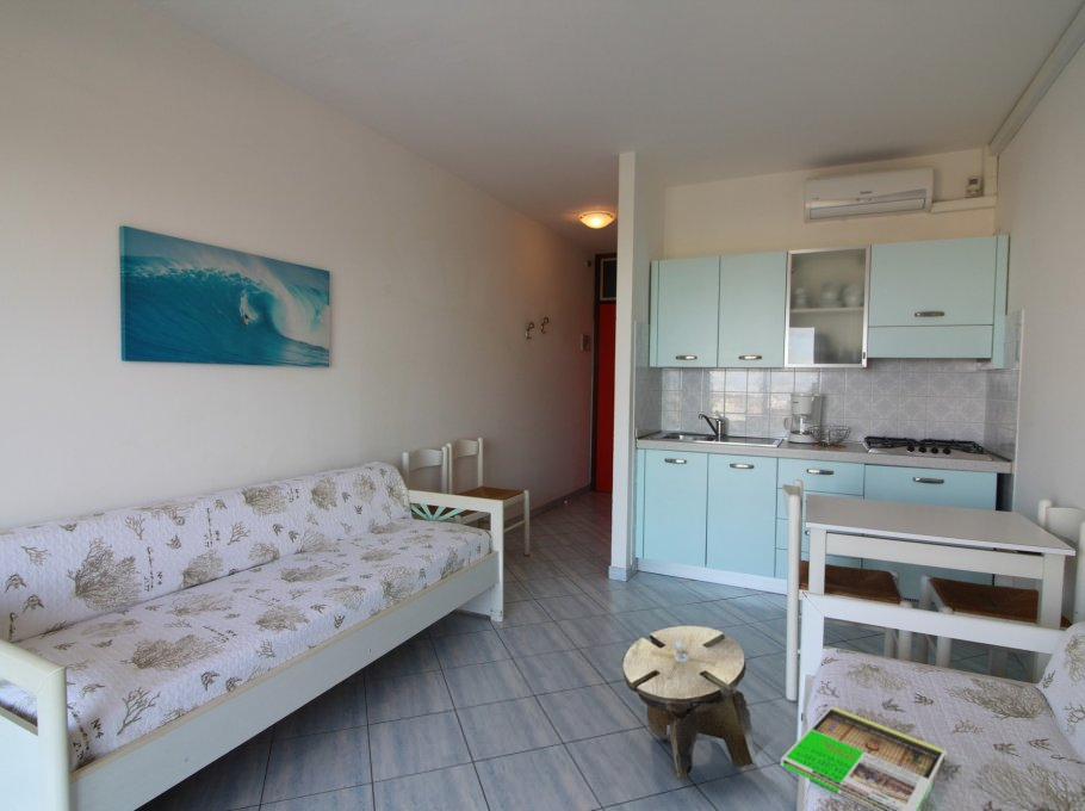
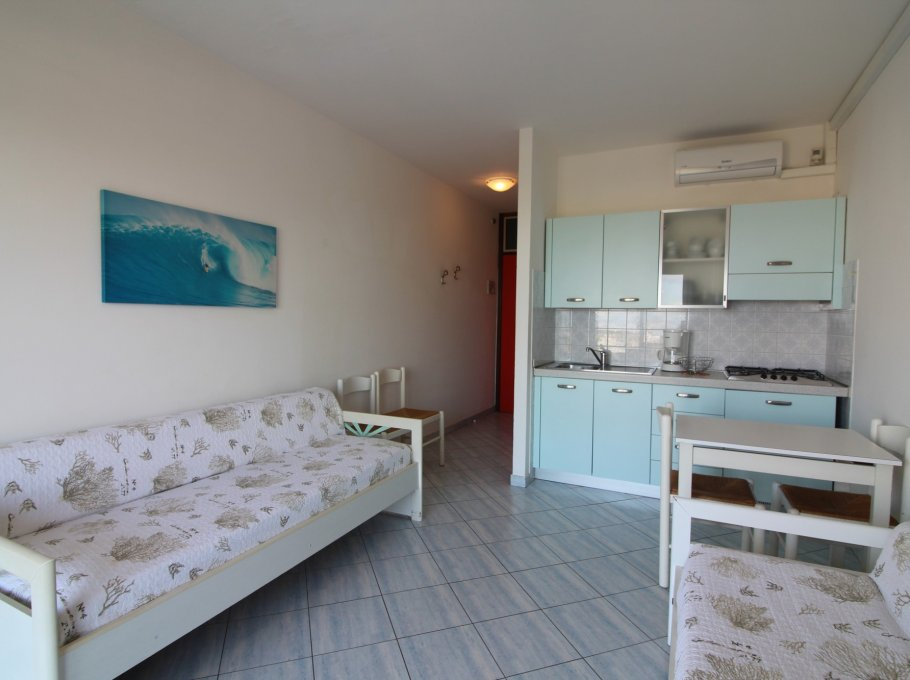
- magazine (864, 757)
- stool (686, 698)
